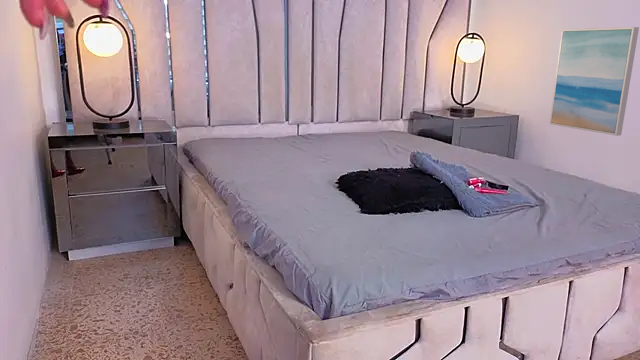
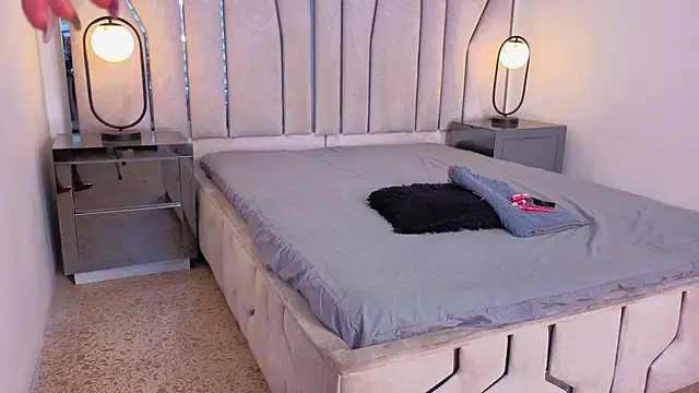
- wall art (590, 80)
